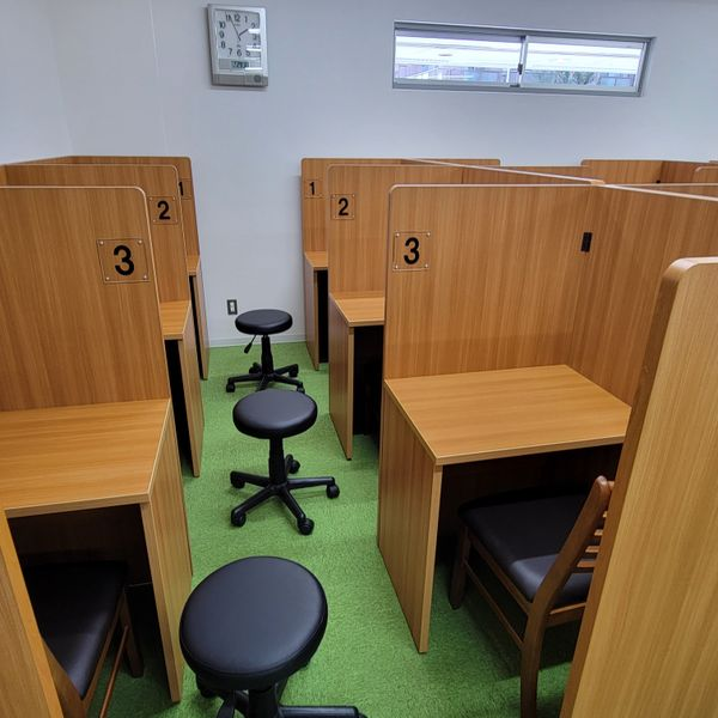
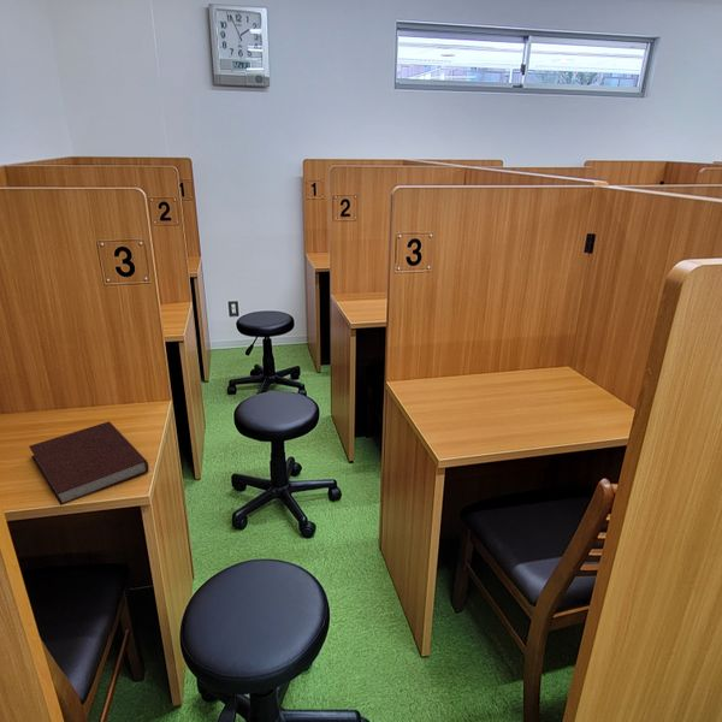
+ notebook (88, 457)
